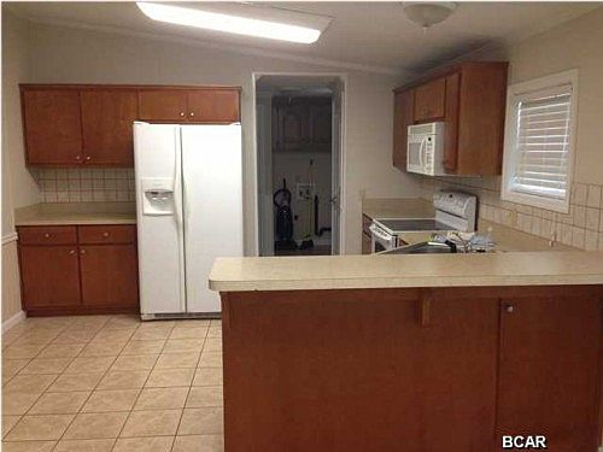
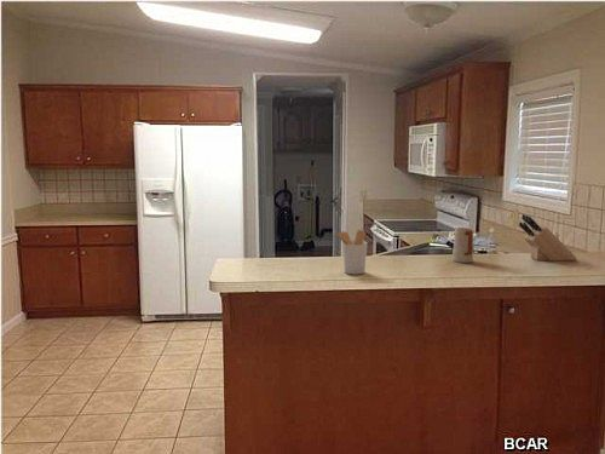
+ utensil holder (348, 249)
+ knife block (546, 236)
+ mug (465, 245)
